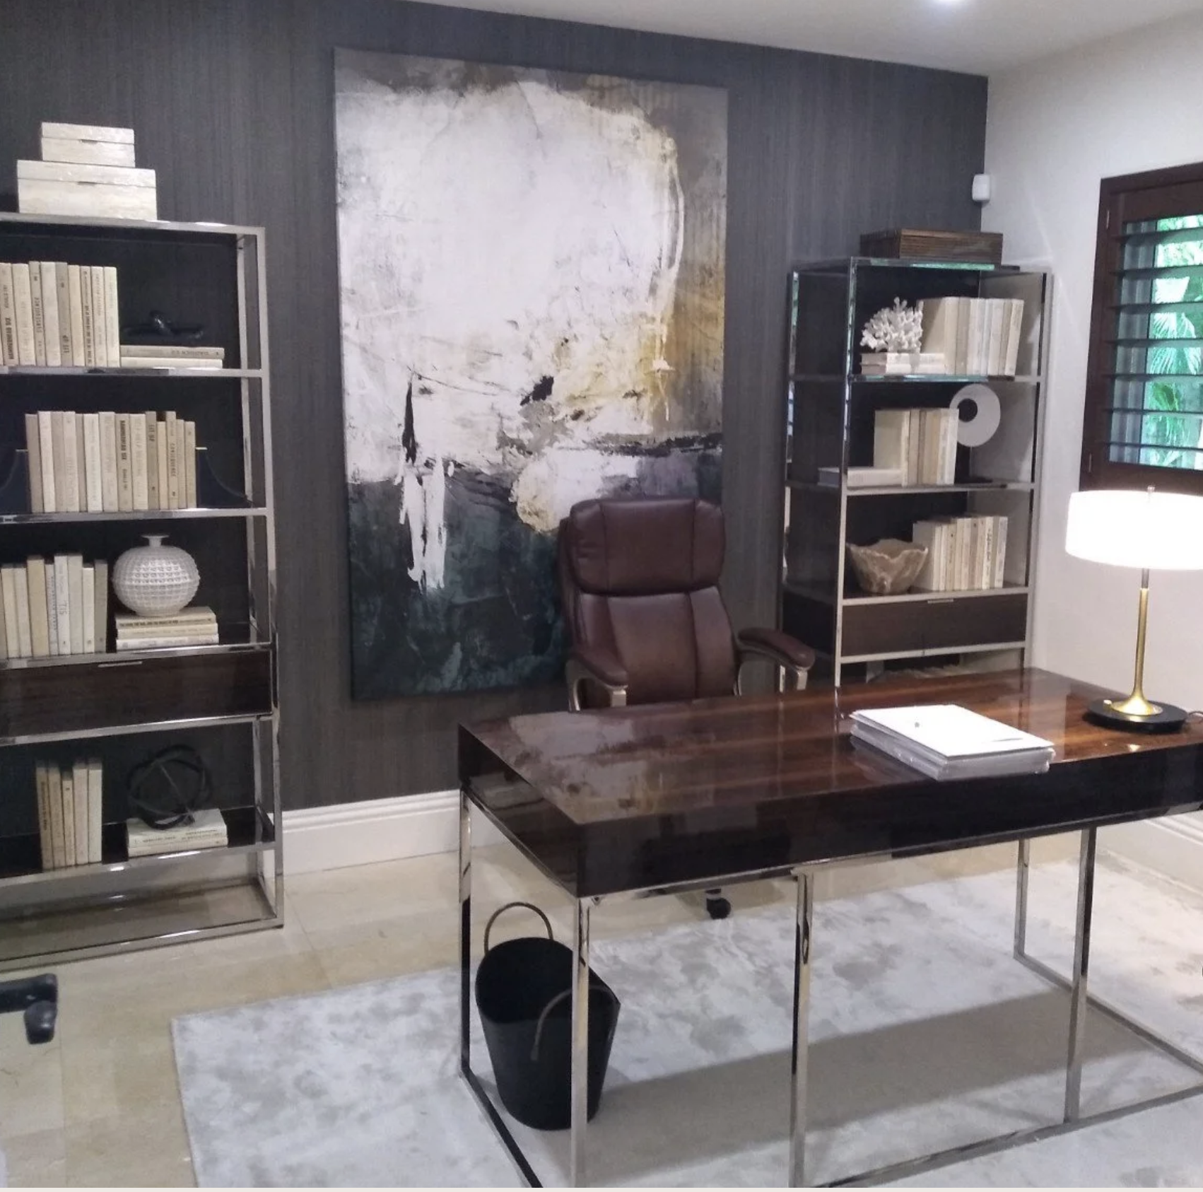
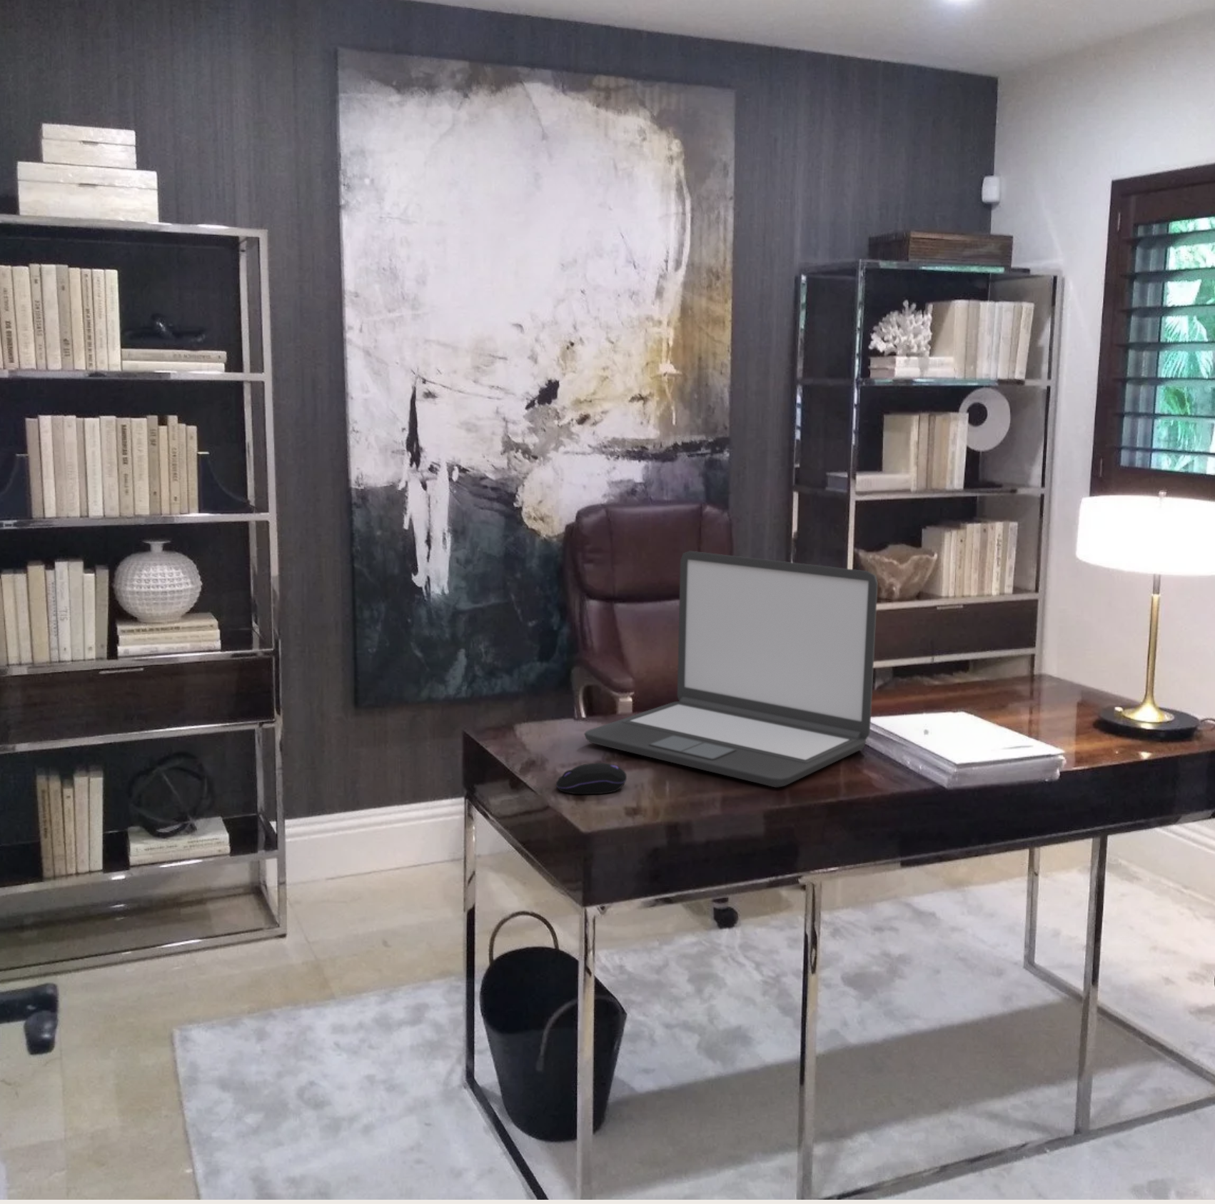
+ computer mouse (591, 776)
+ laptop (729, 658)
